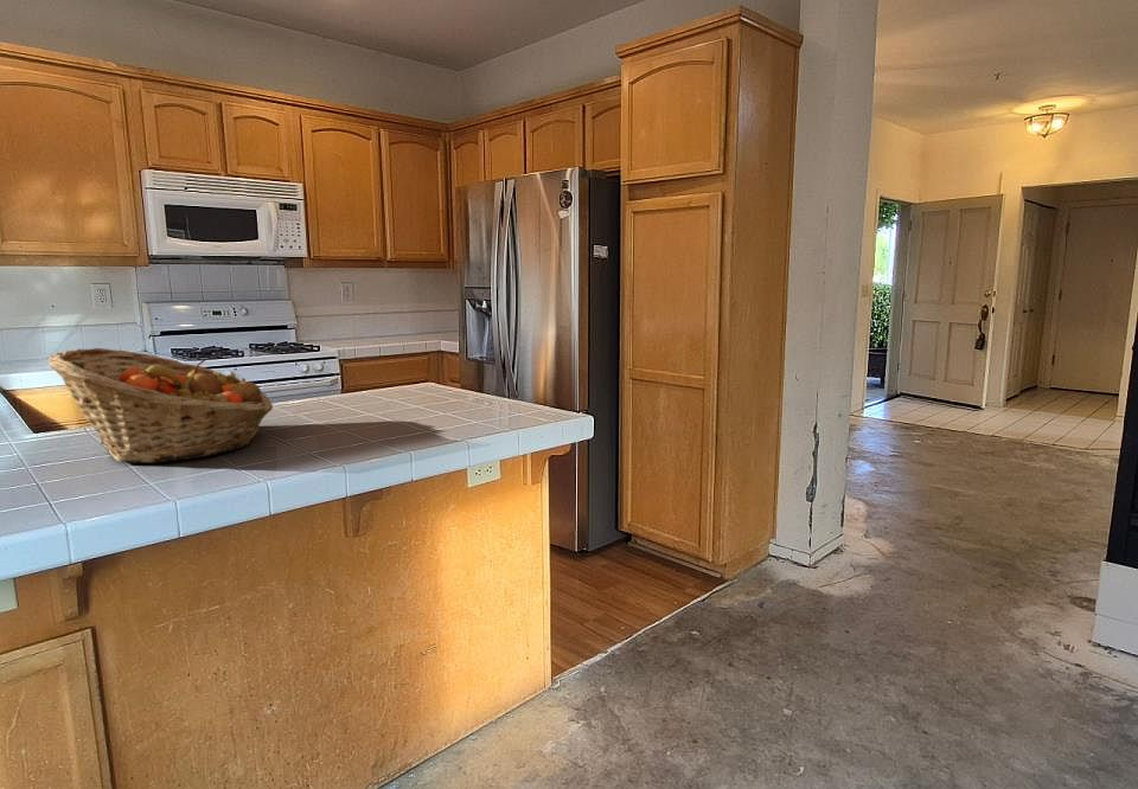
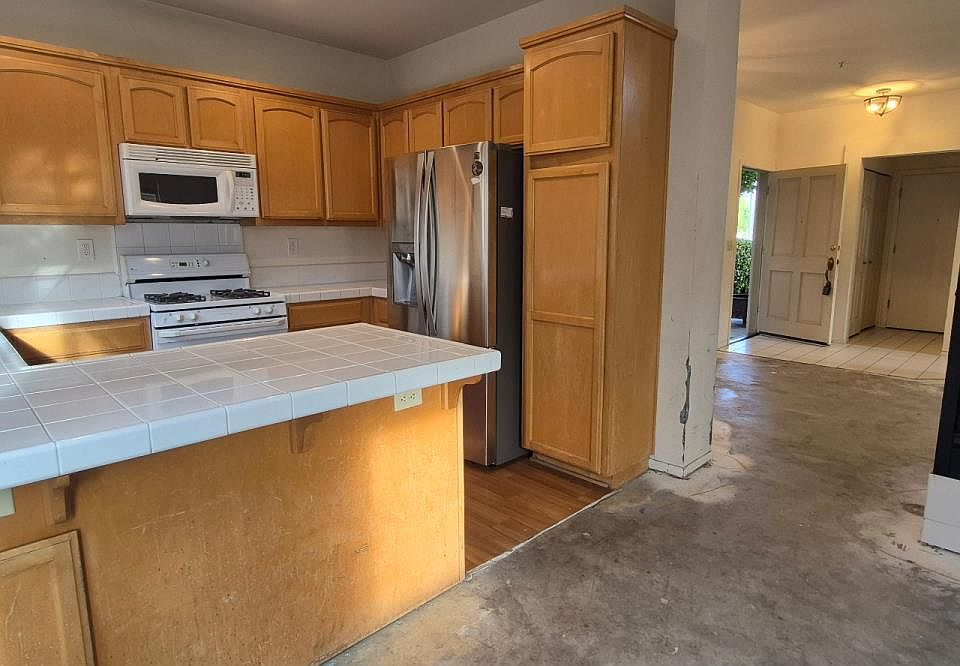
- fruit basket (171, 397)
